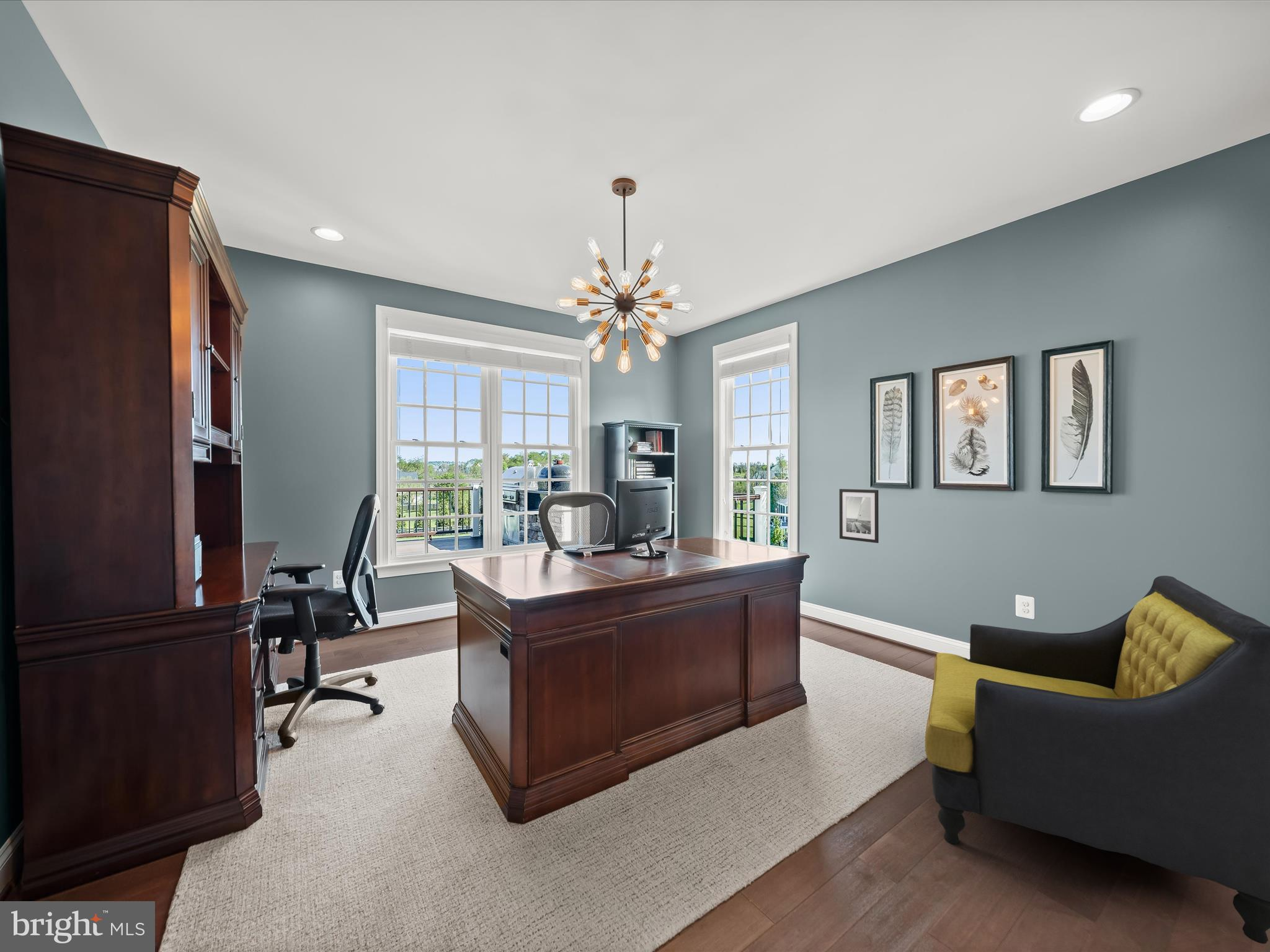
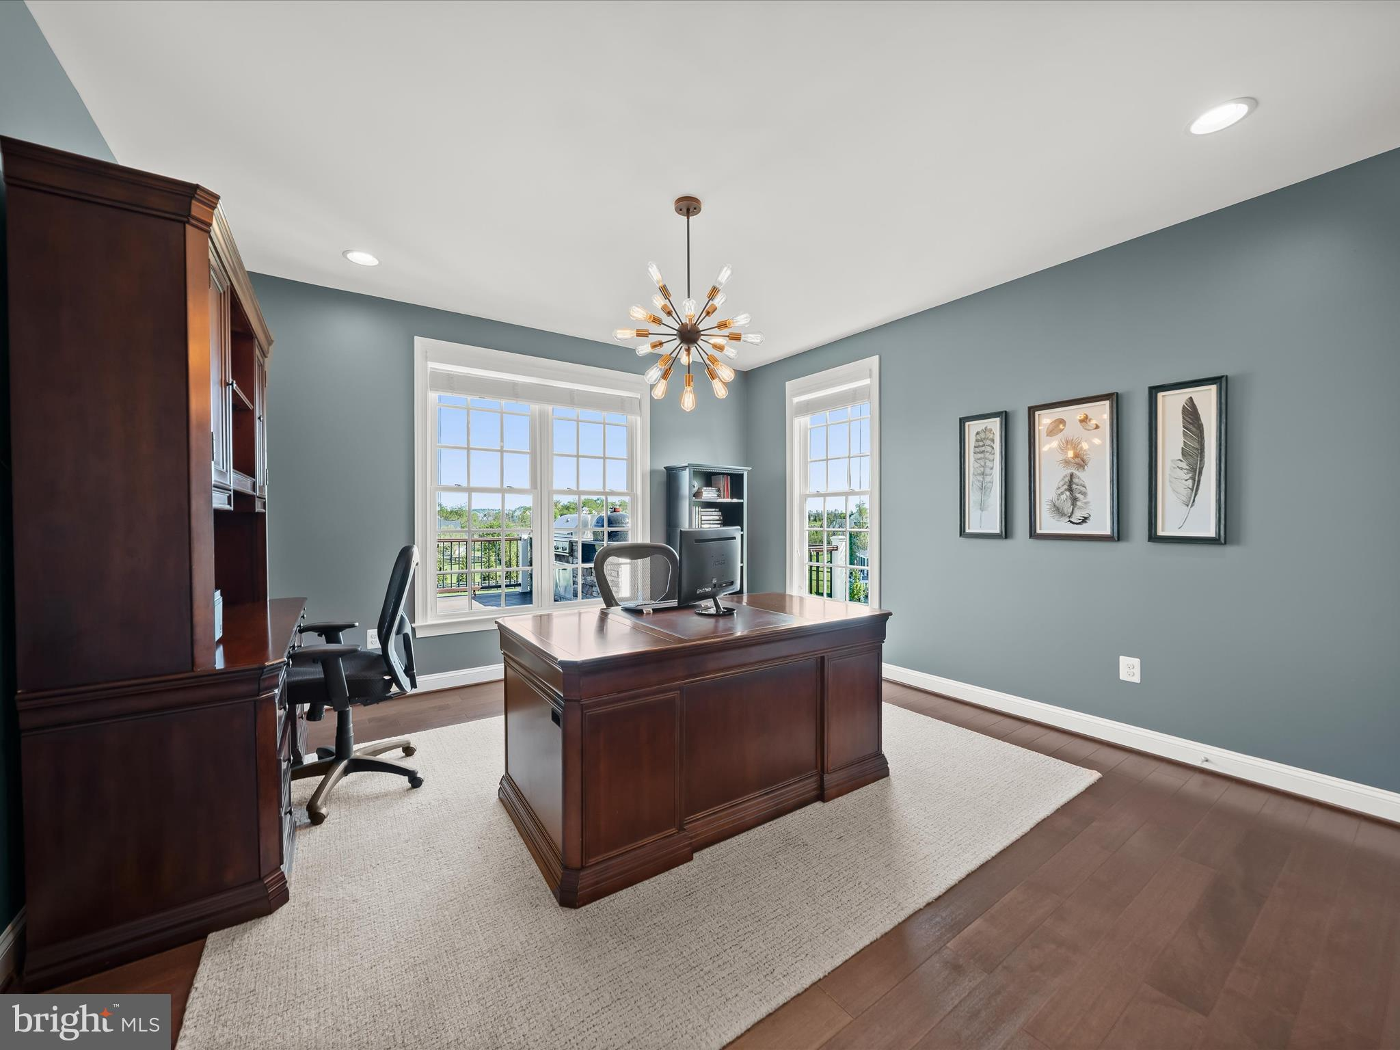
- armchair (1060, 699)
- wall art (858, 515)
